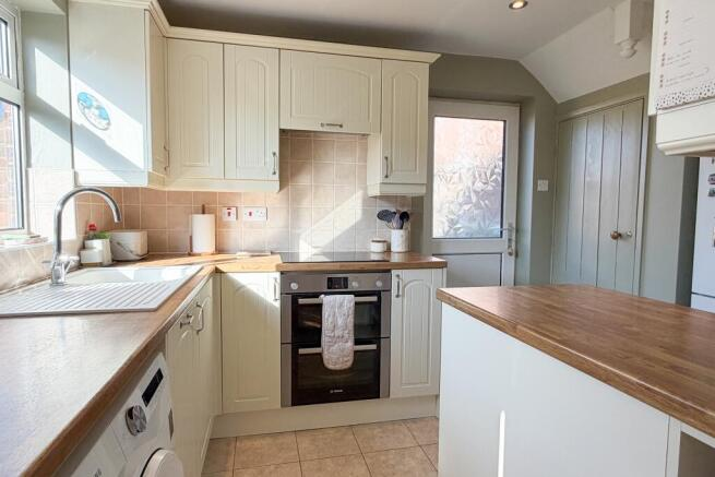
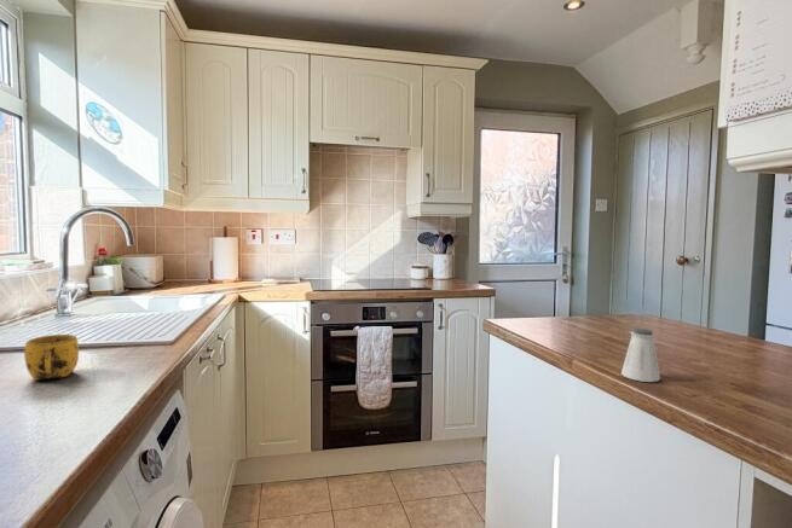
+ mug (51, 359)
+ saltshaker (641, 353)
